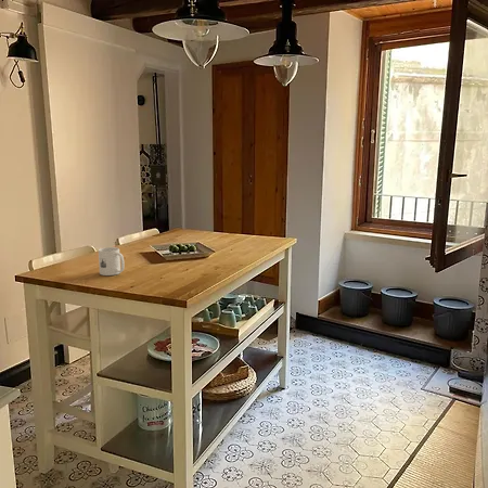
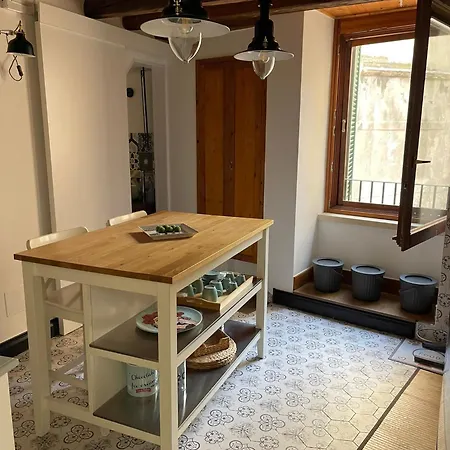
- mug (112, 261)
